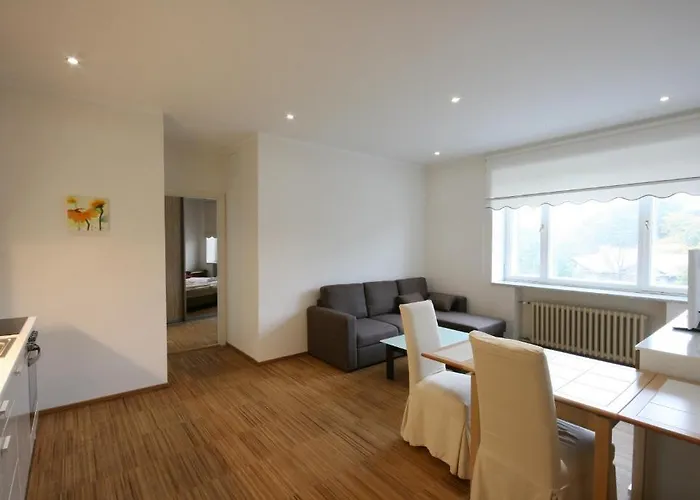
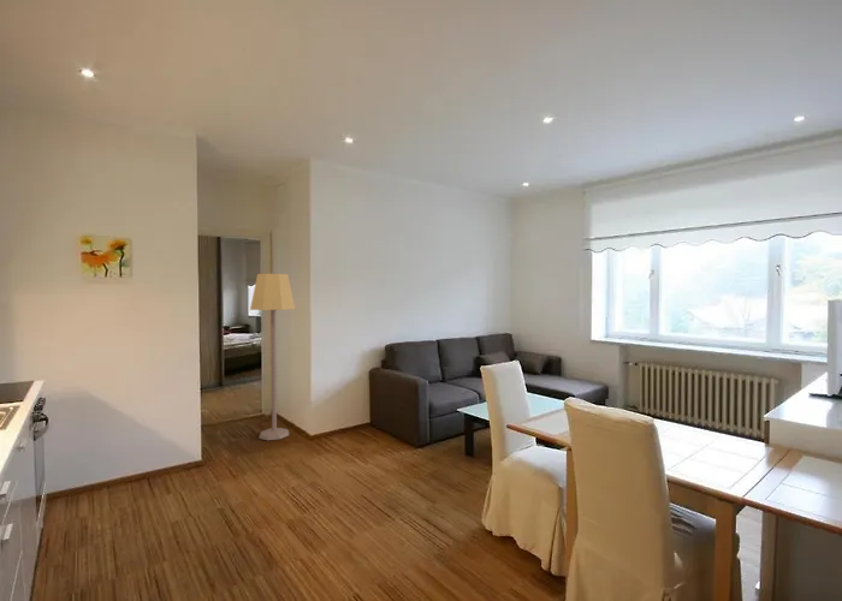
+ lamp (273, 355)
